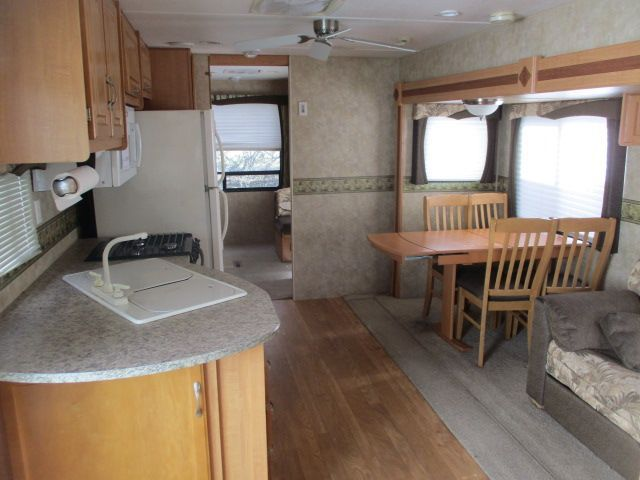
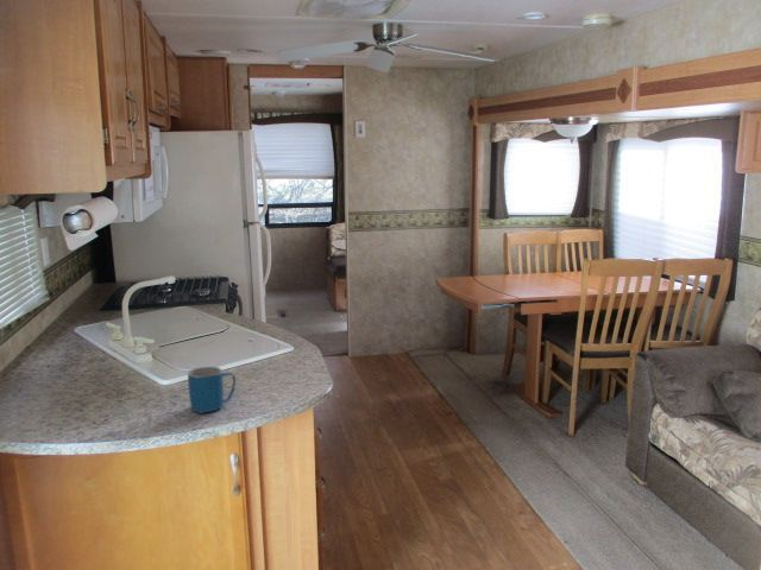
+ mug (212, 387)
